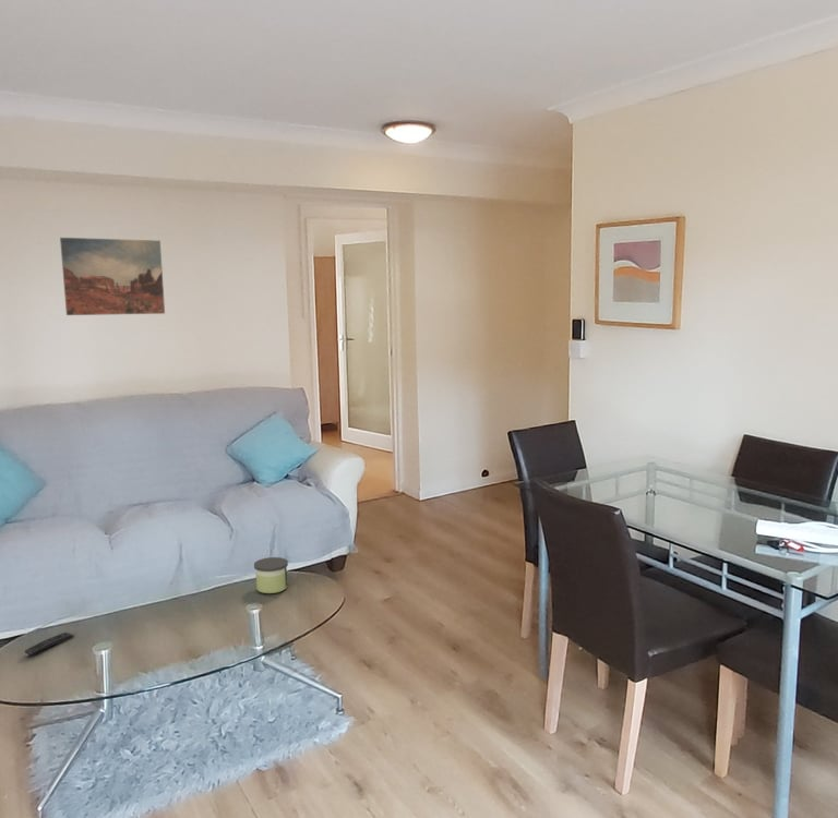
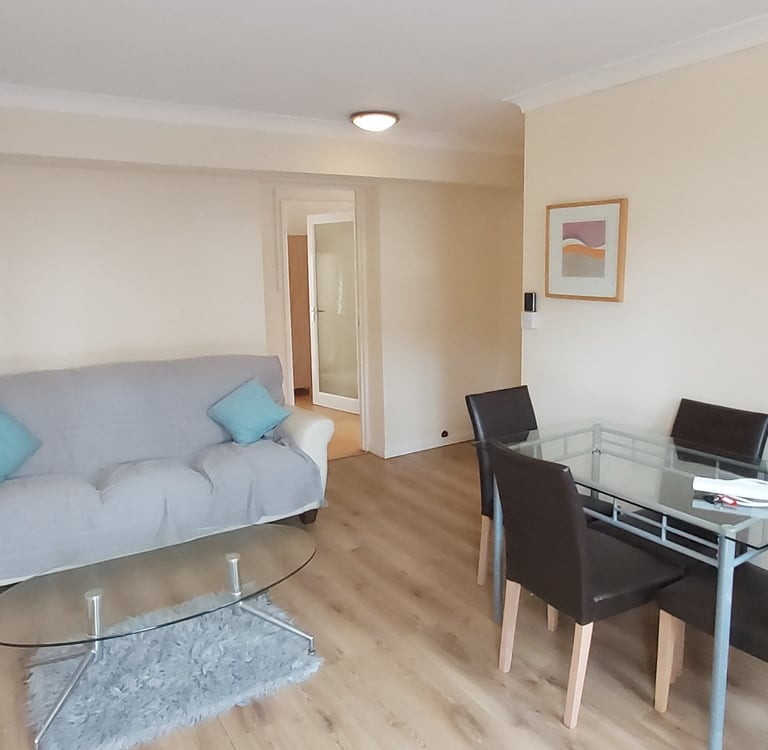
- remote control (48, 643)
- wall art (113, 277)
- candle (271, 575)
